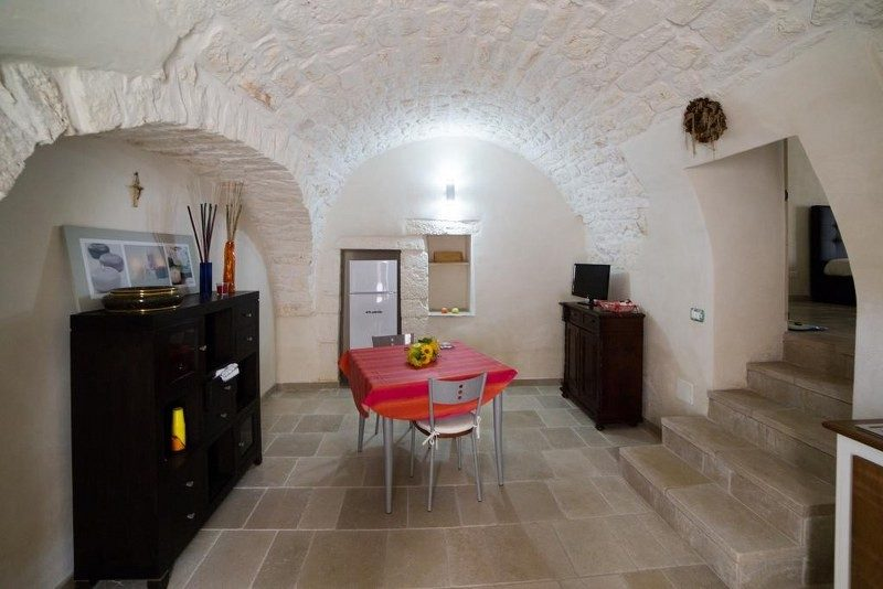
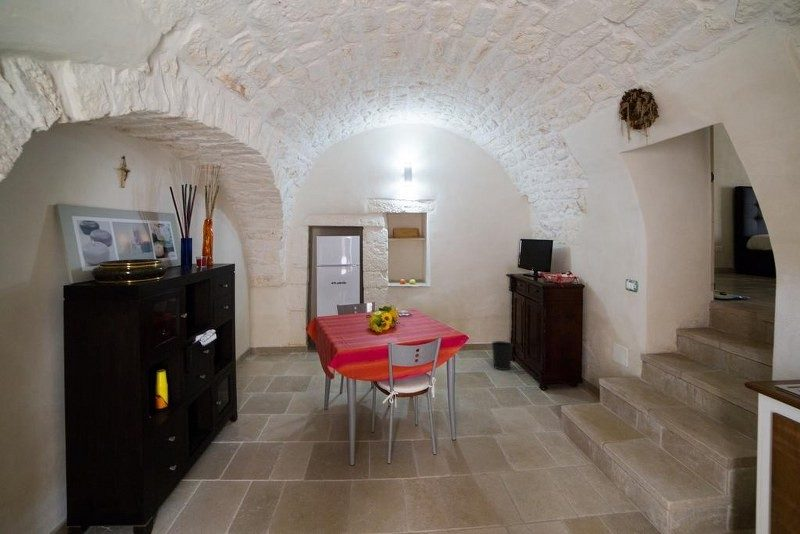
+ wastebasket (502, 355)
